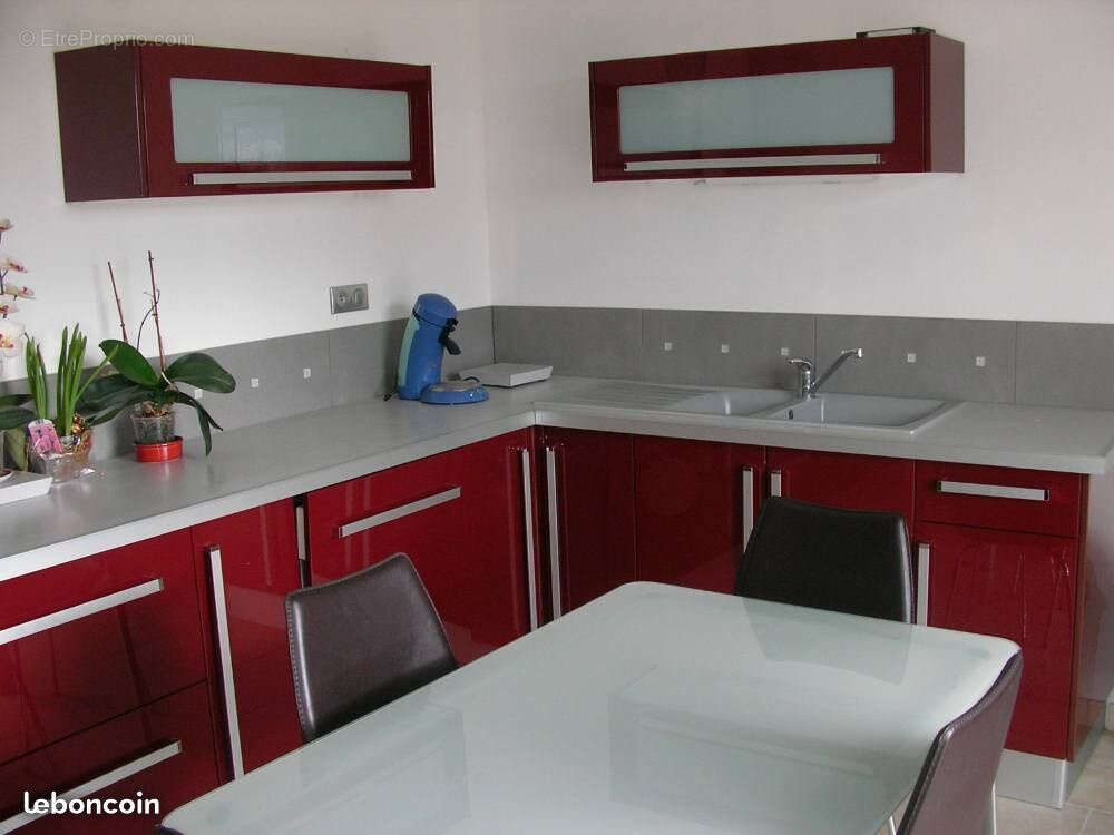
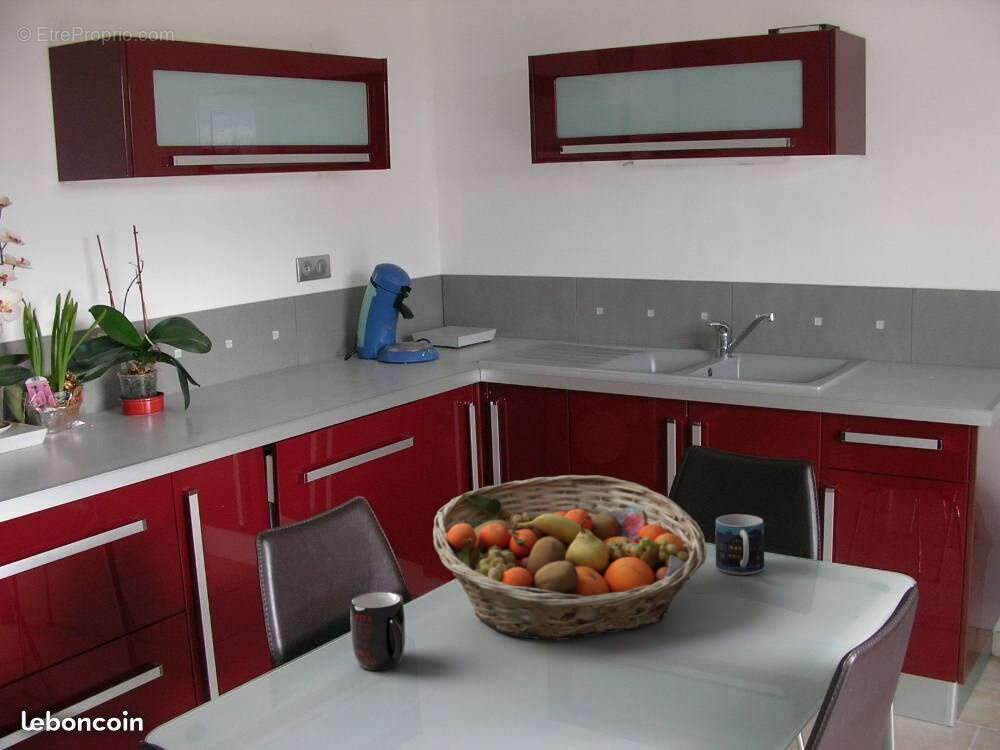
+ mug (382, 633)
+ fruit basket (568, 553)
+ mug (741, 547)
